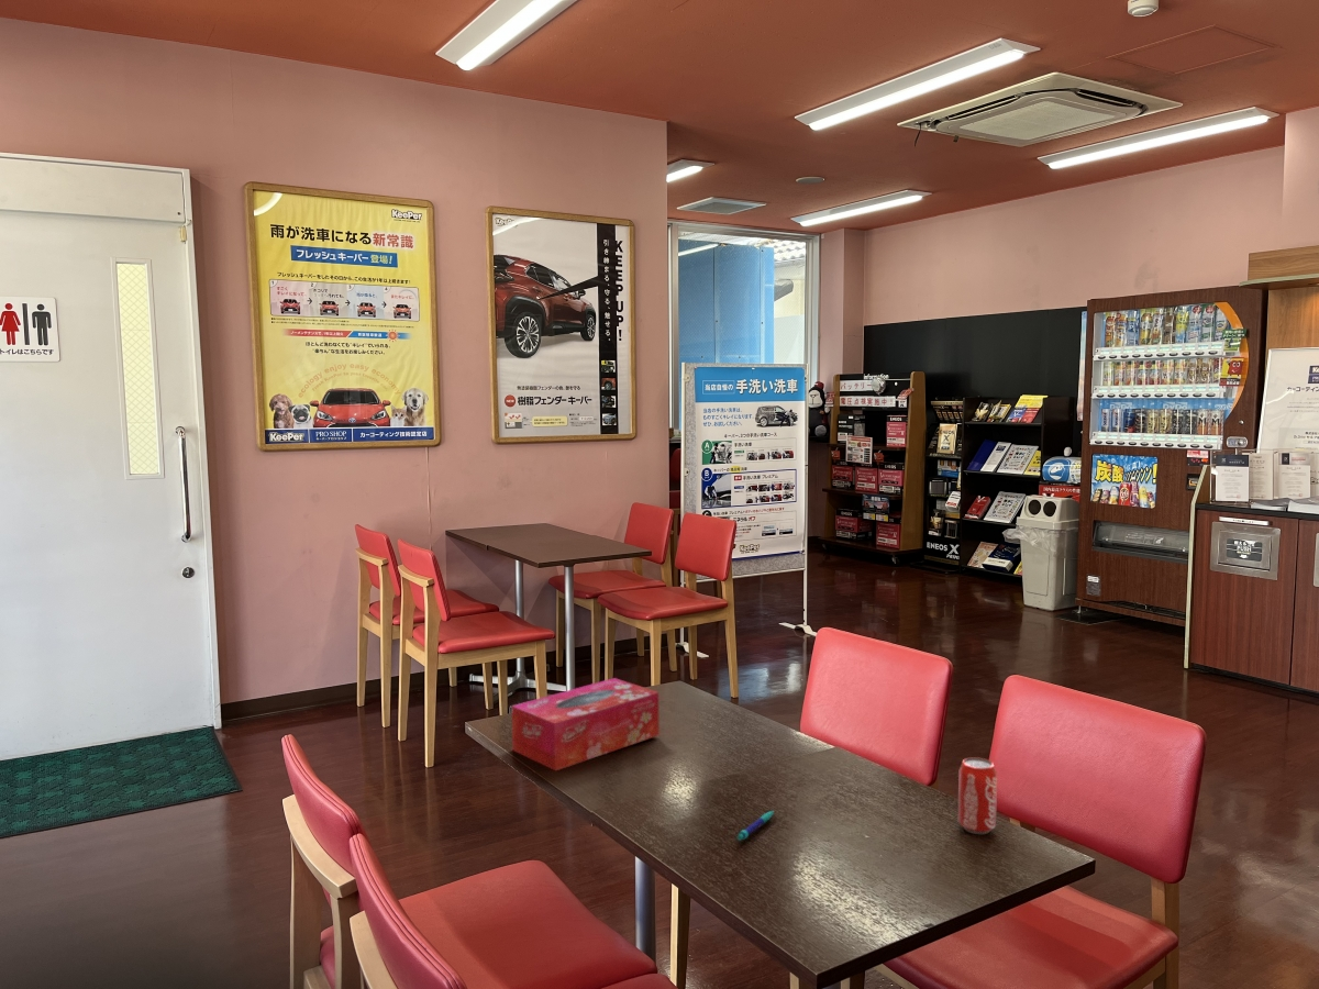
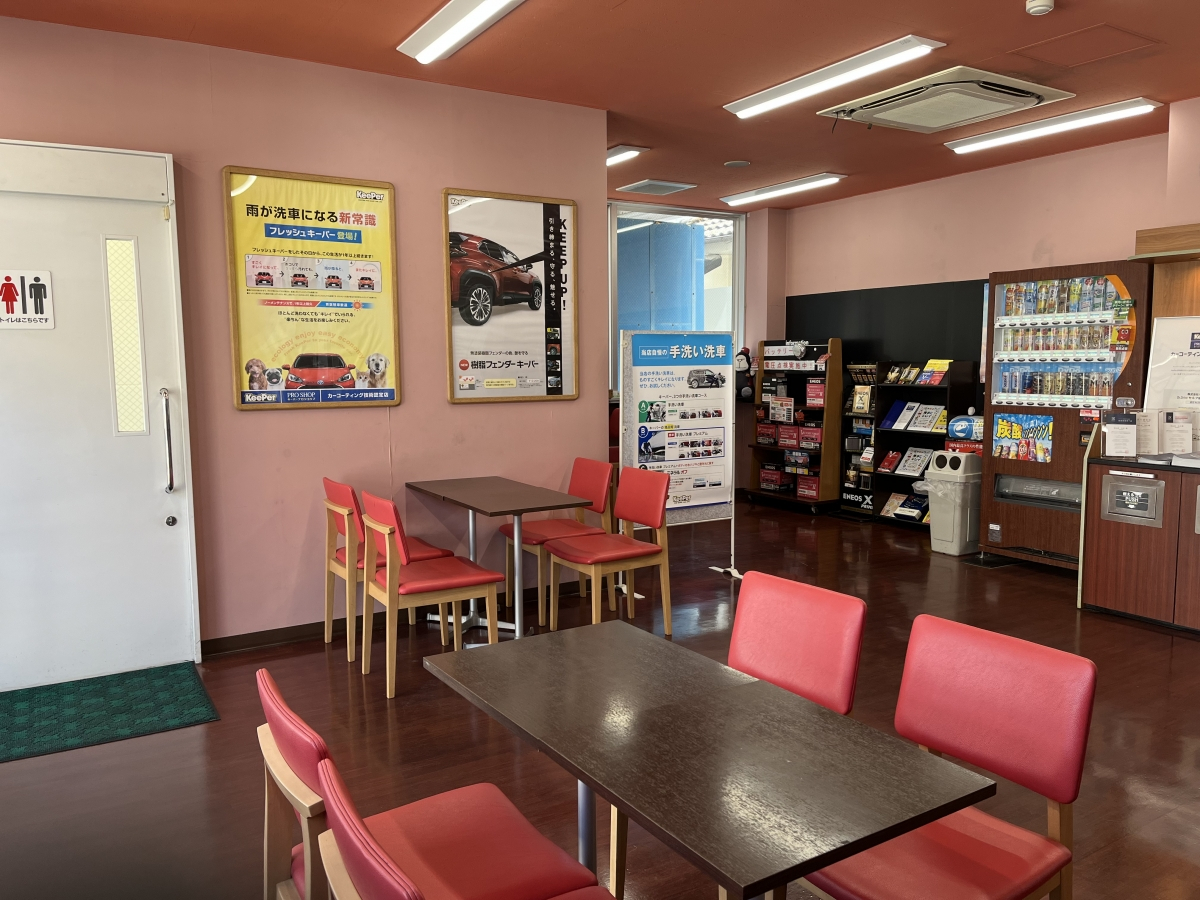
- beverage can (977, 796)
- pen (757, 823)
- tissue box (587, 721)
